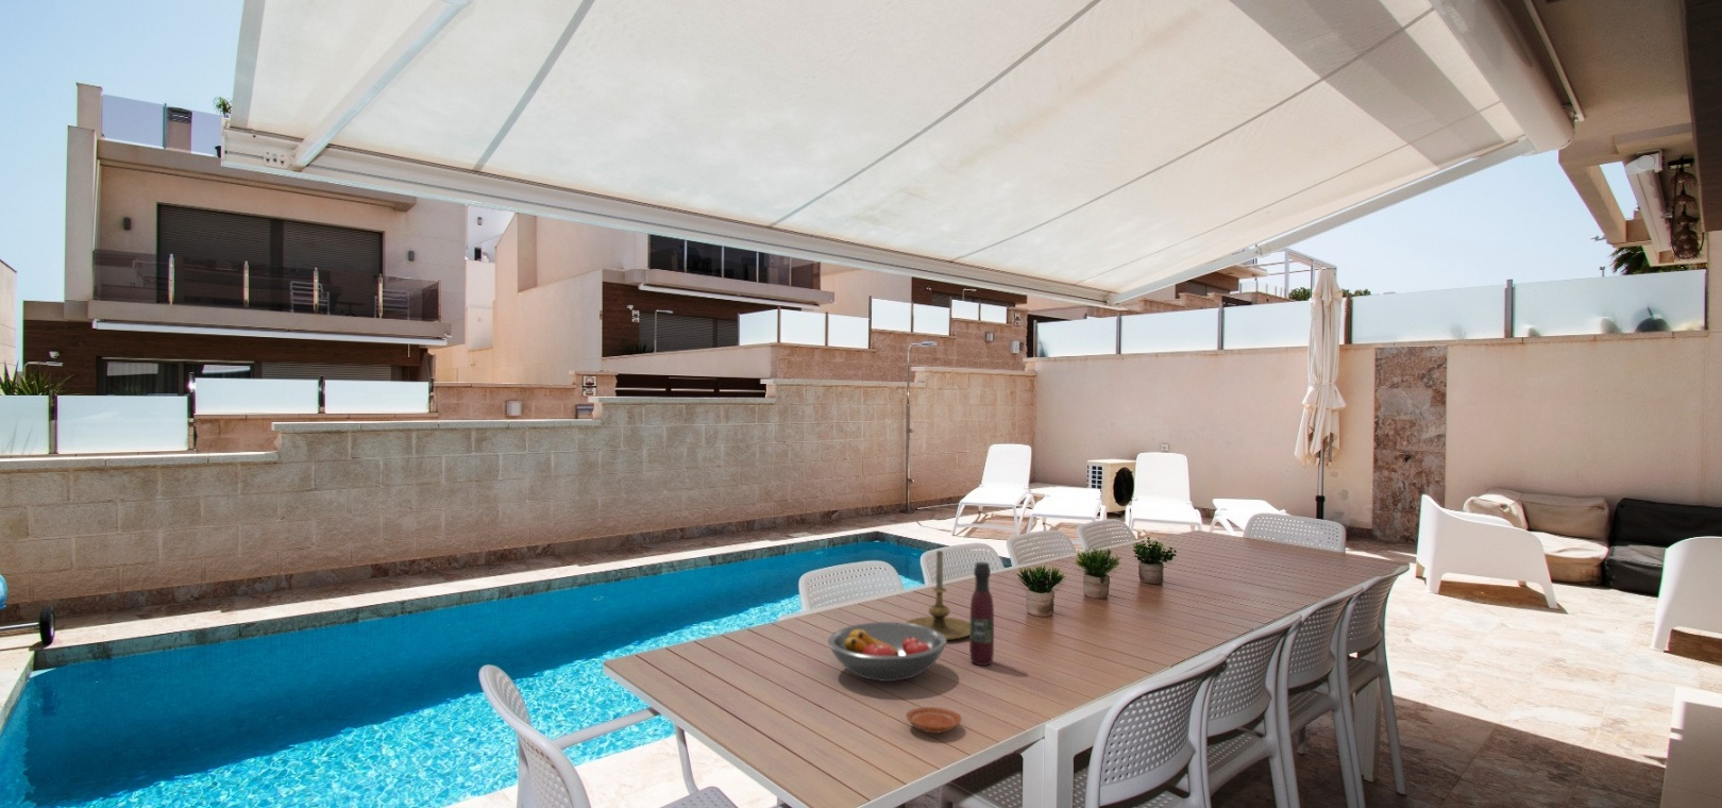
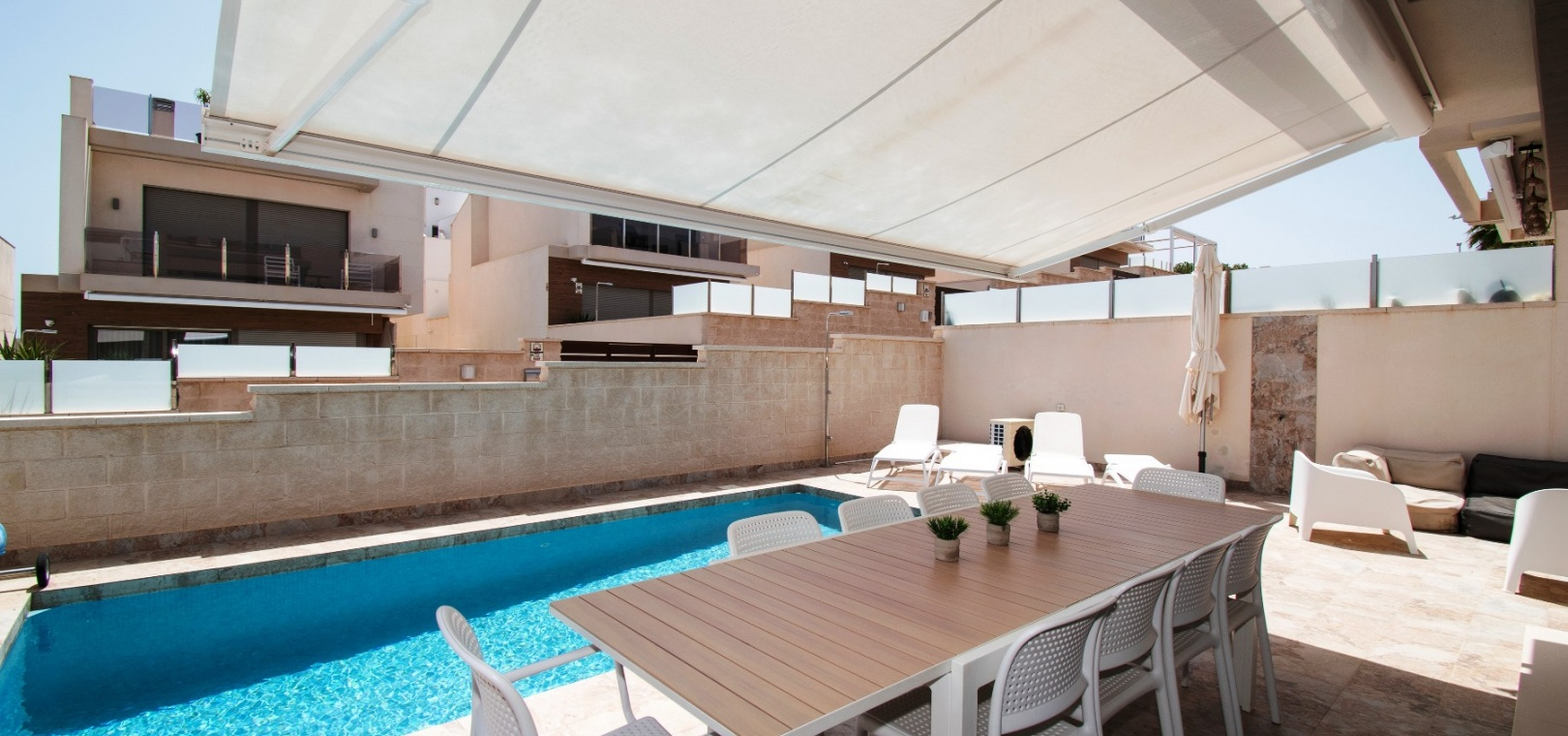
- wine bottle (981, 613)
- plate (933, 722)
- fruit bowl (886, 651)
- candle holder (939, 590)
